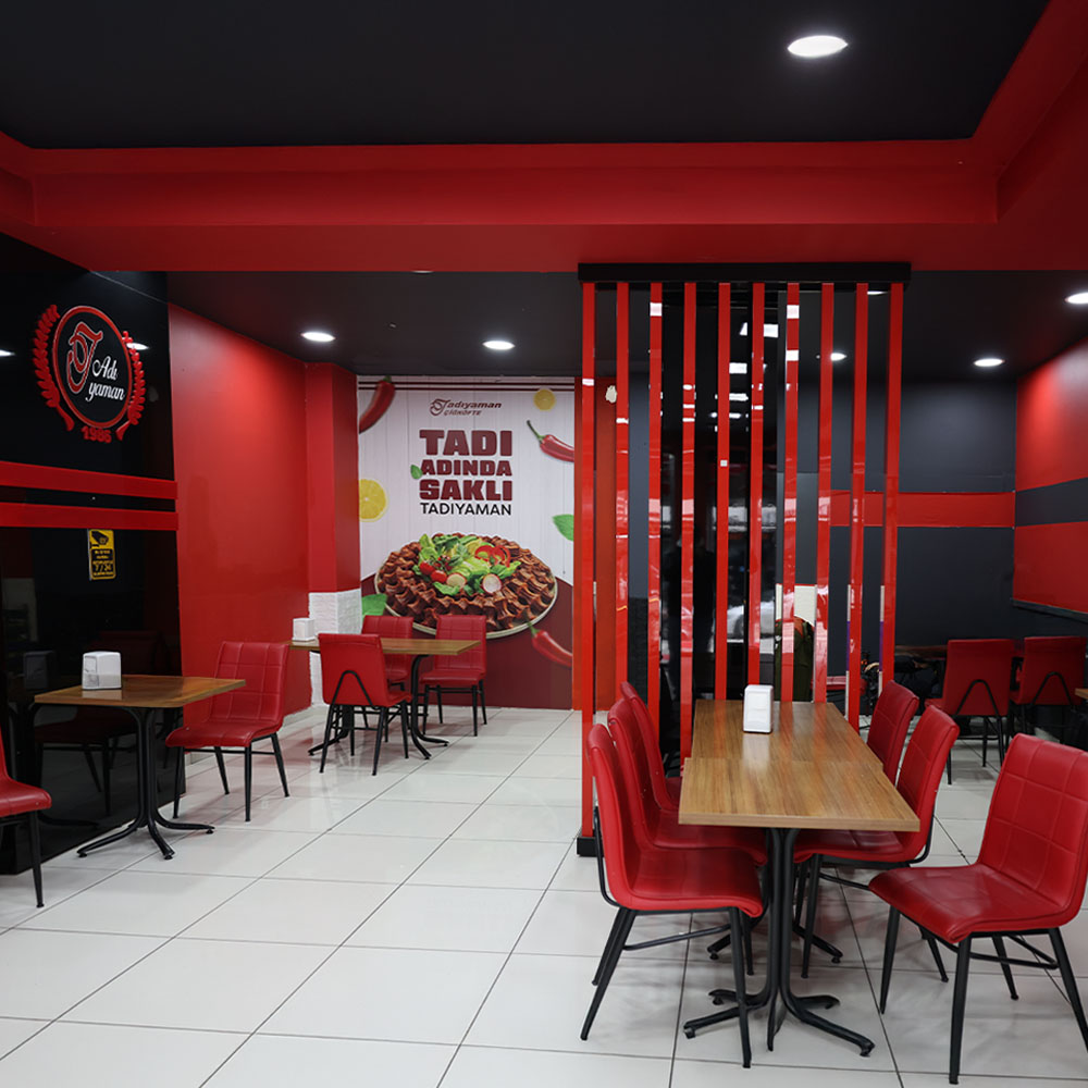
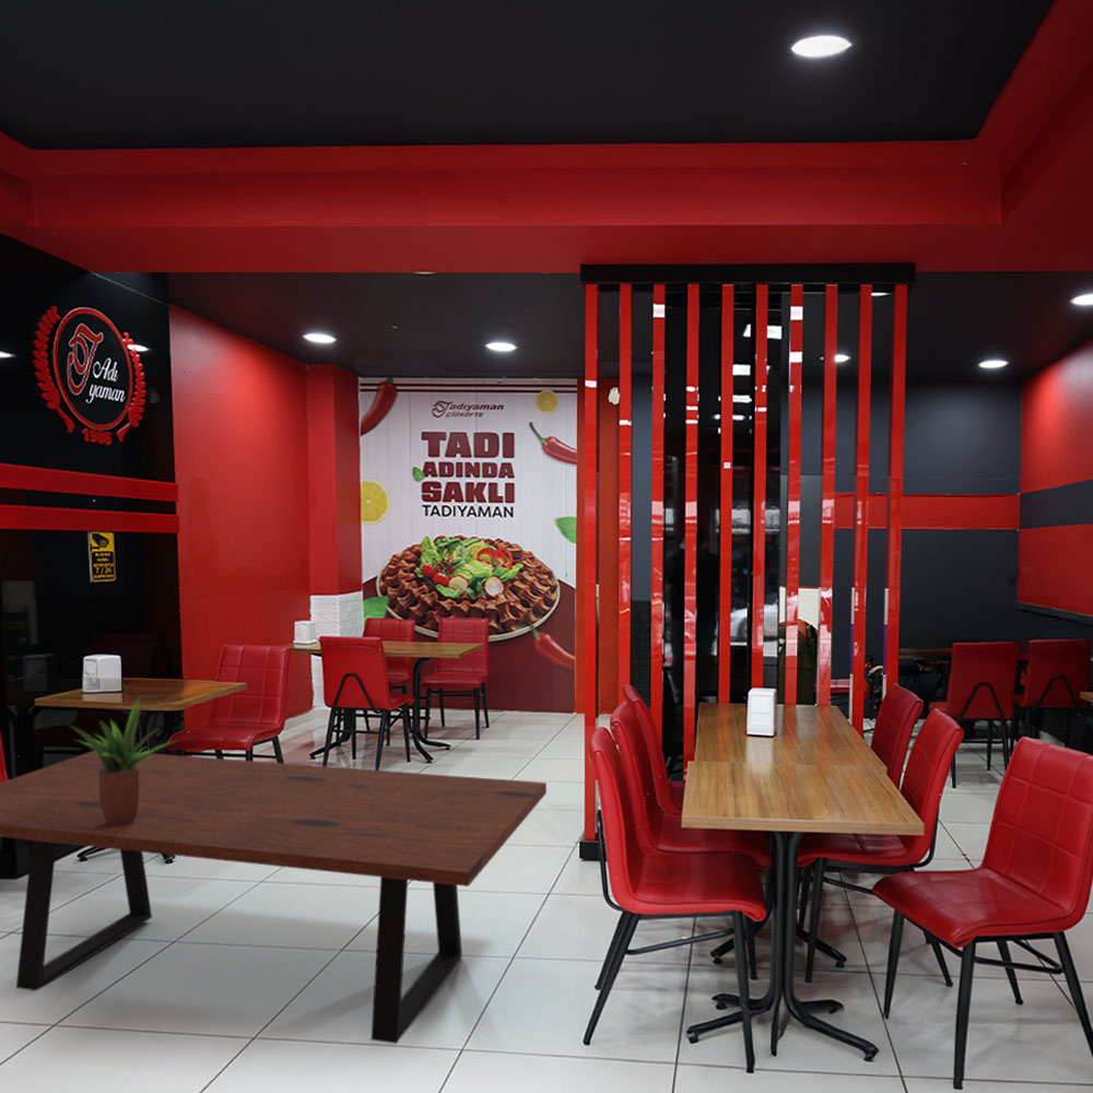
+ potted plant (124, 759)
+ dining table (246, 862)
